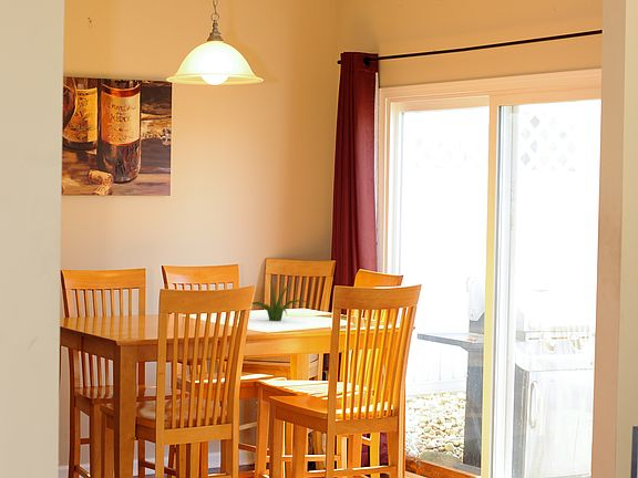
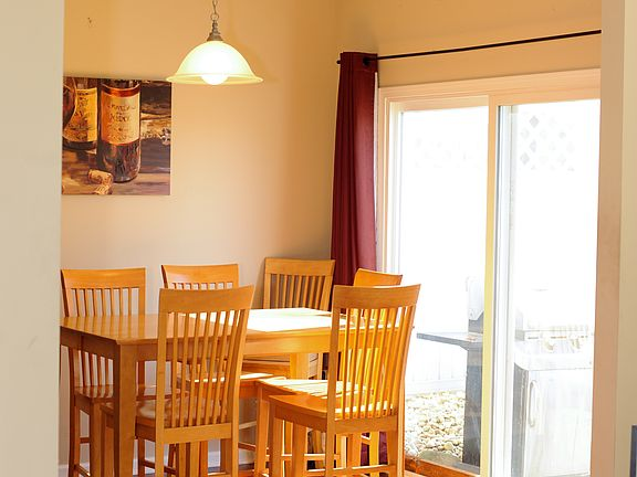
- plant (274, 298)
